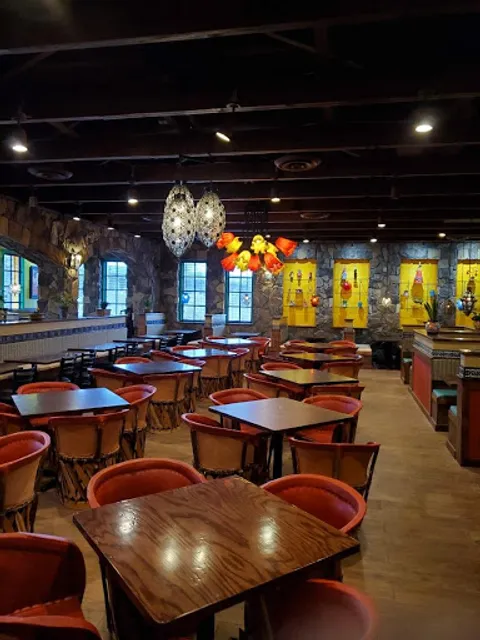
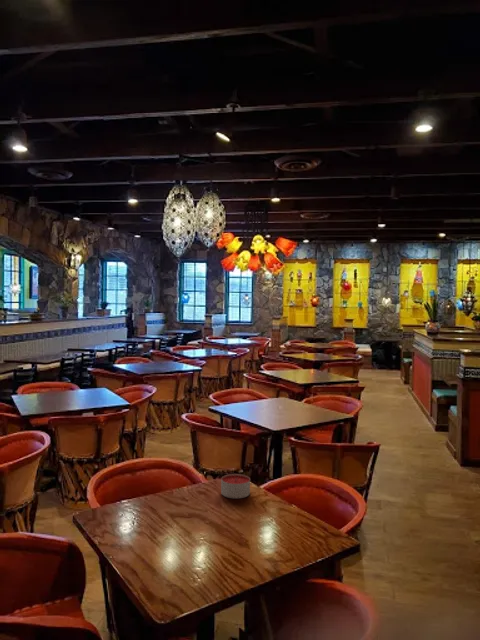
+ candle (235, 485)
